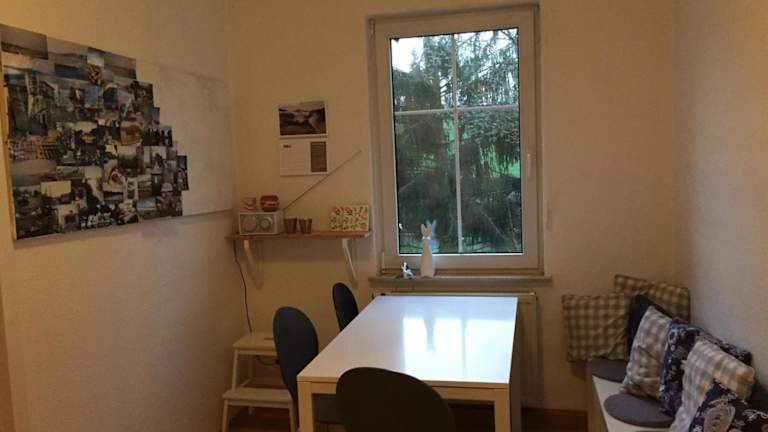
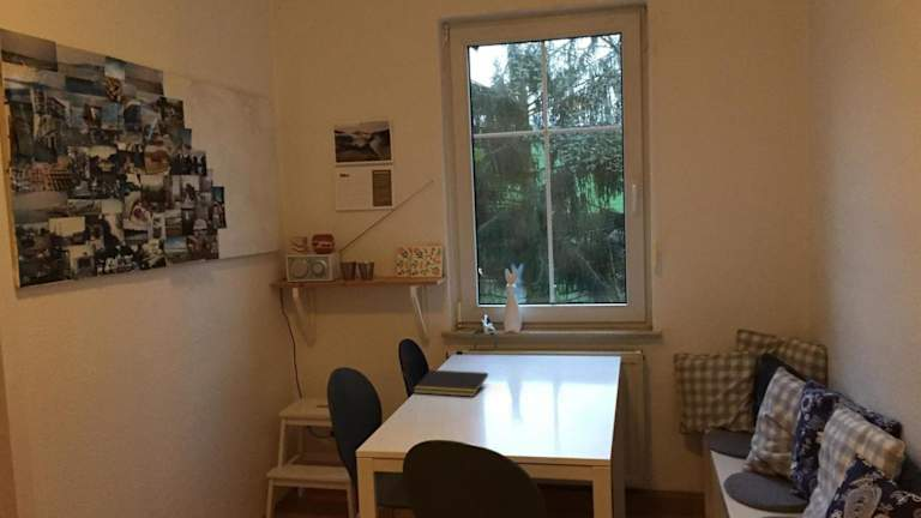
+ notepad (451, 383)
